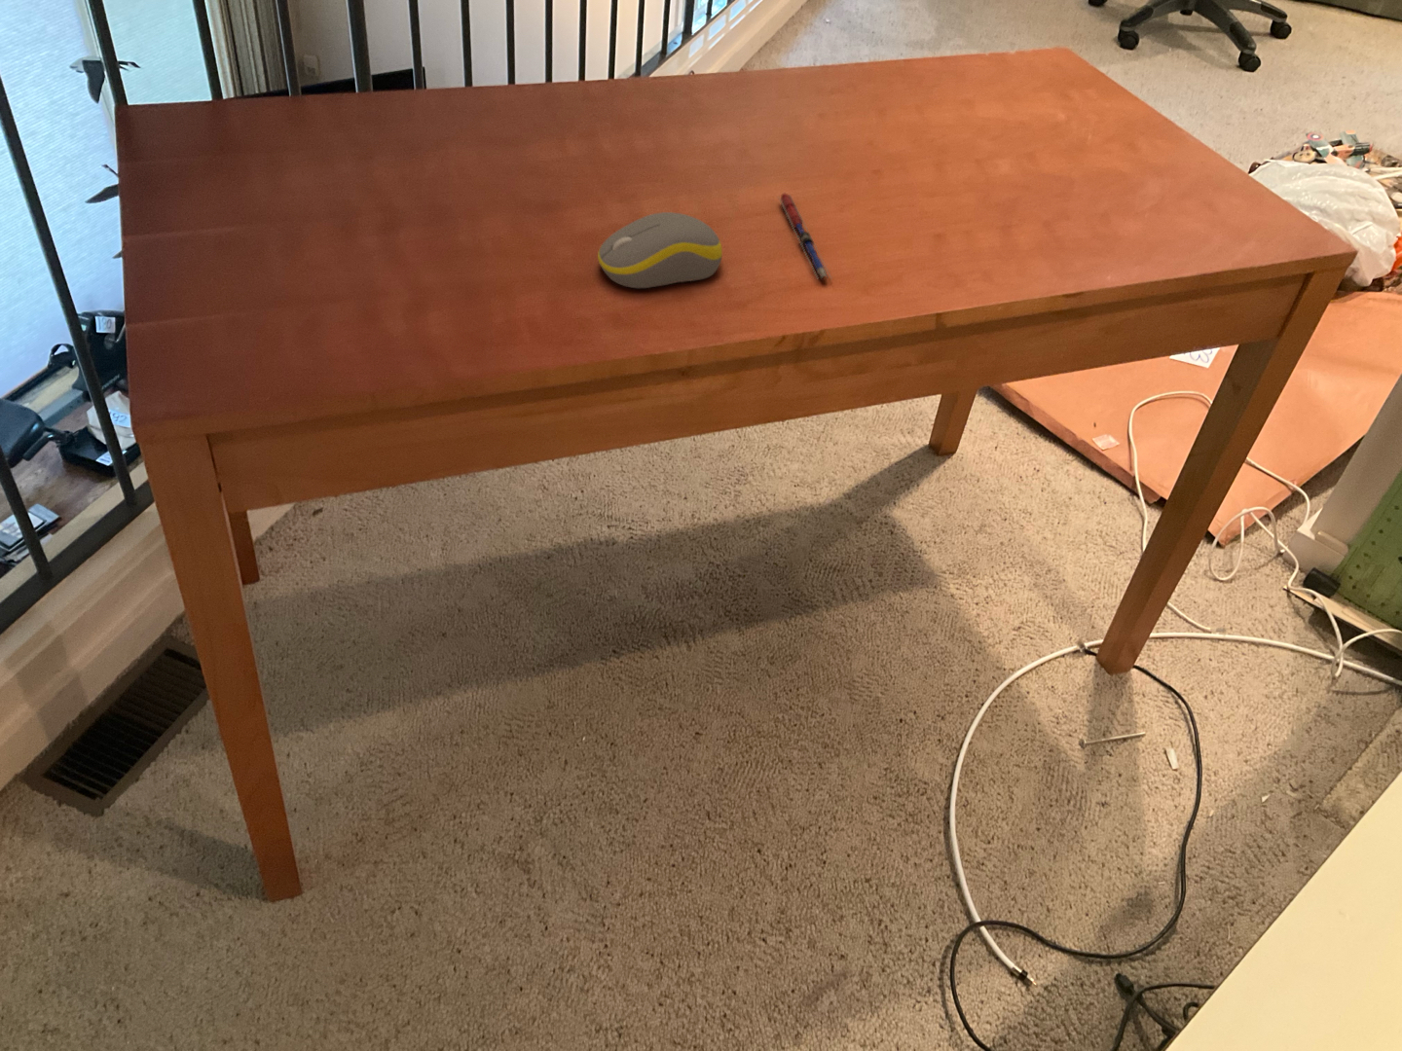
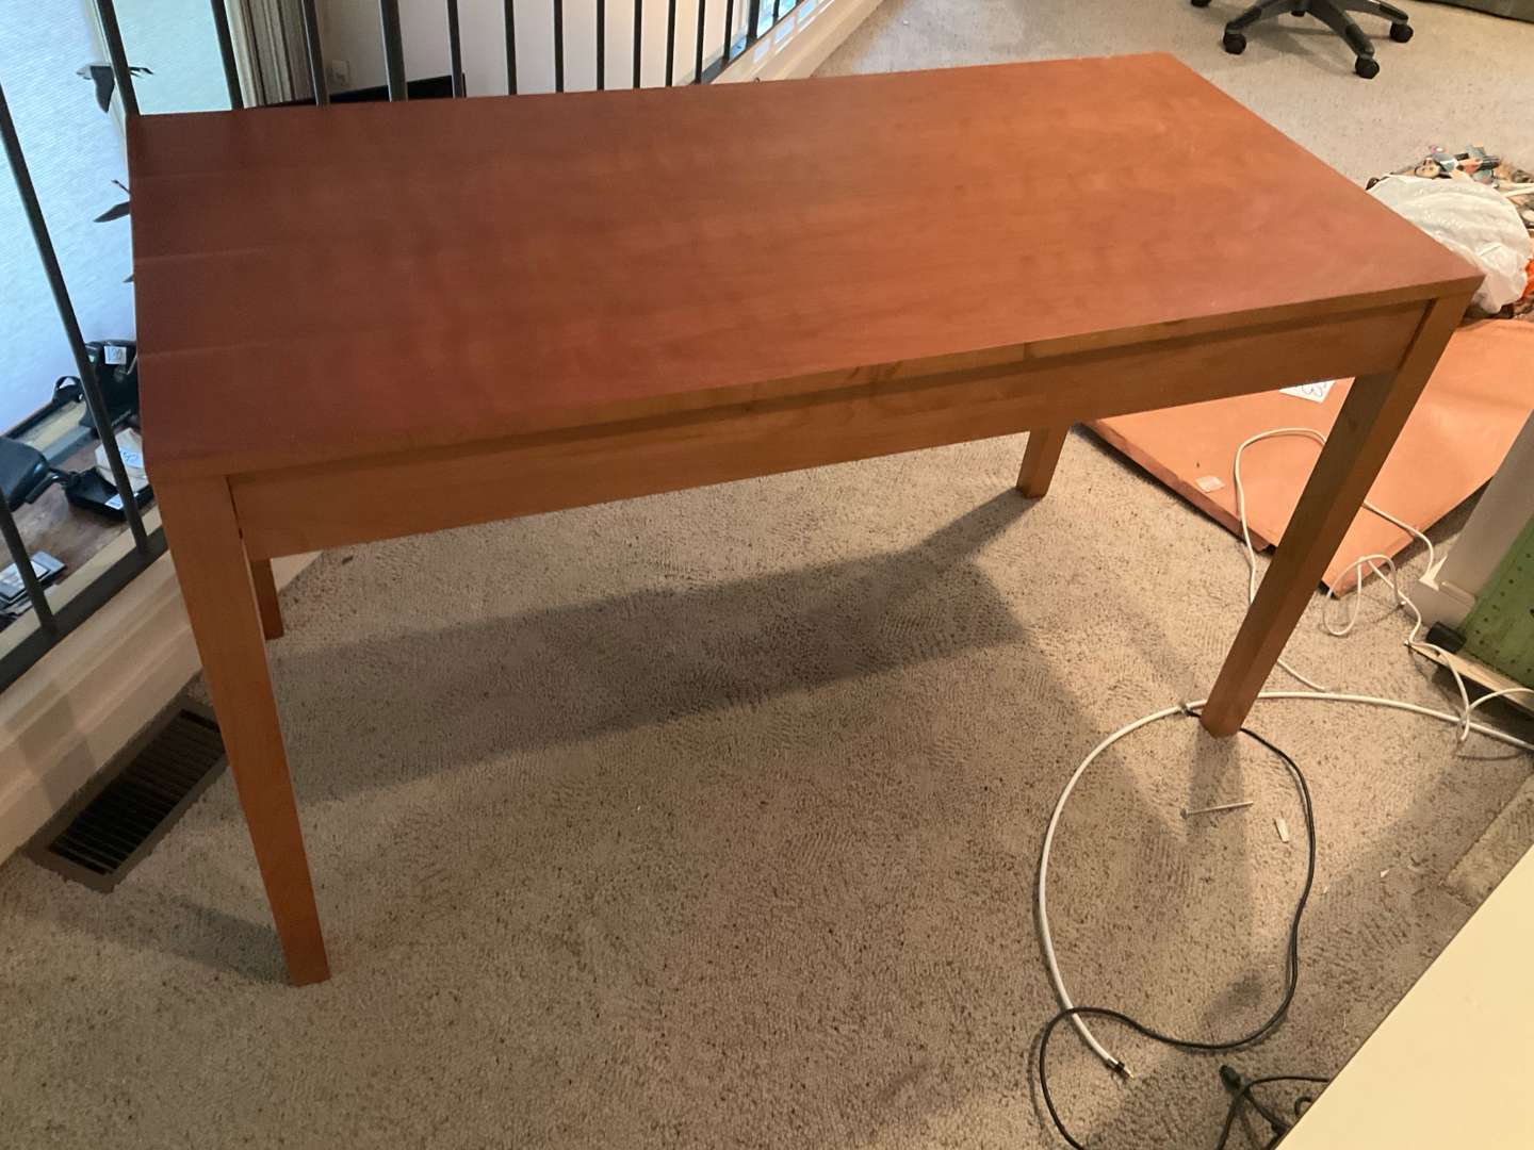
- computer mouse (660, 244)
- pen (804, 233)
